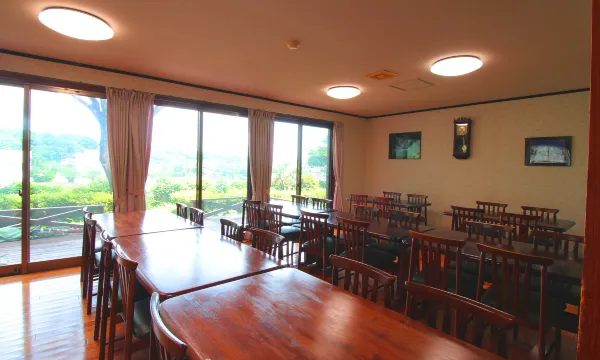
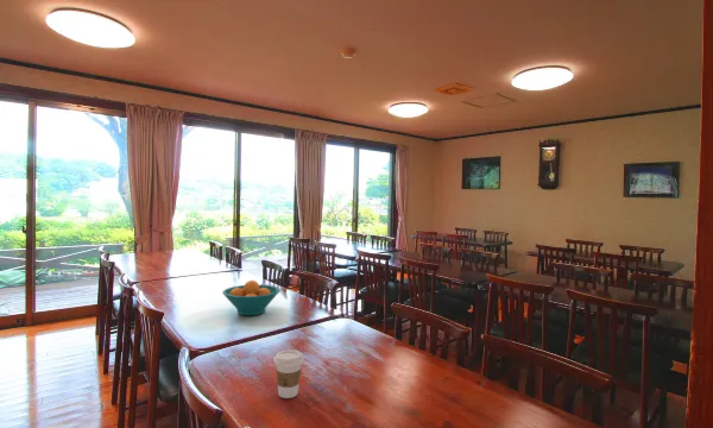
+ coffee cup (288, 373)
+ fruit bowl (251, 296)
